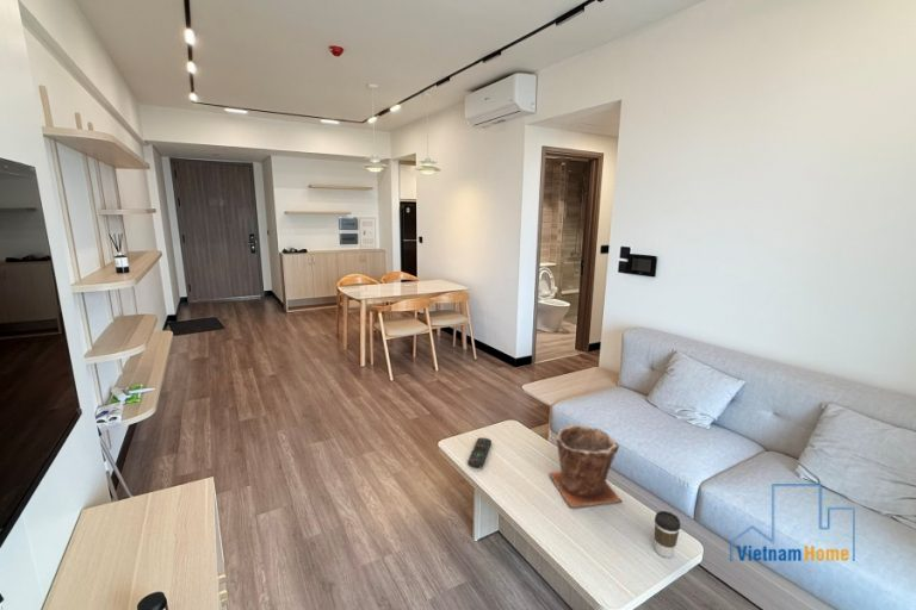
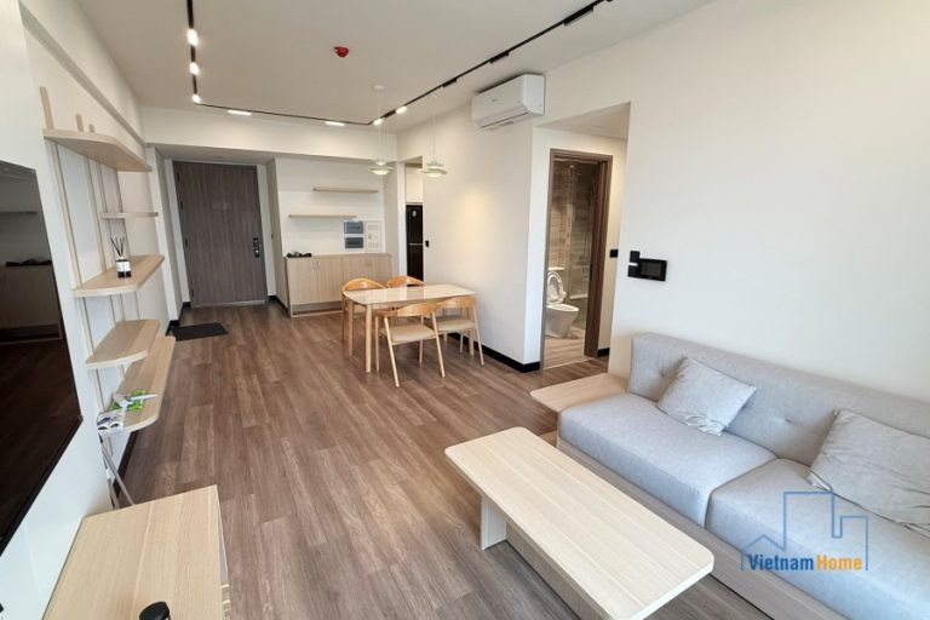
- coffee cup (666, 534)
- plant pot (586, 461)
- remote control (479, 452)
